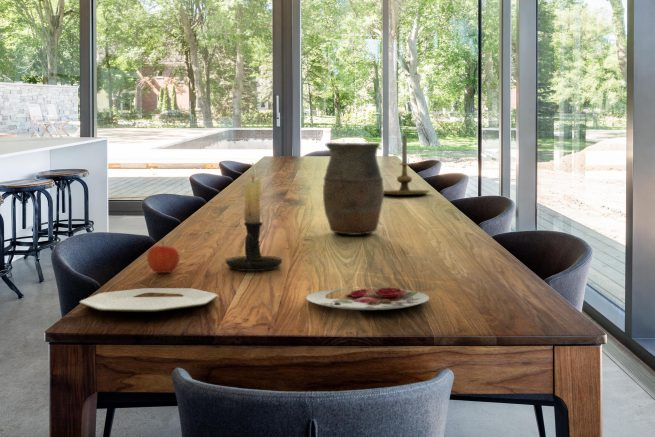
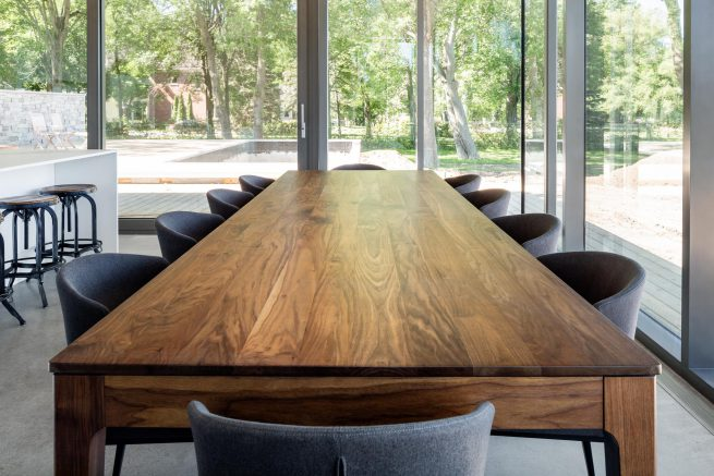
- candle holder (251, 215)
- plate (150, 301)
- apple (163, 256)
- plate (367, 297)
- vase (353, 188)
- candle holder (404, 164)
